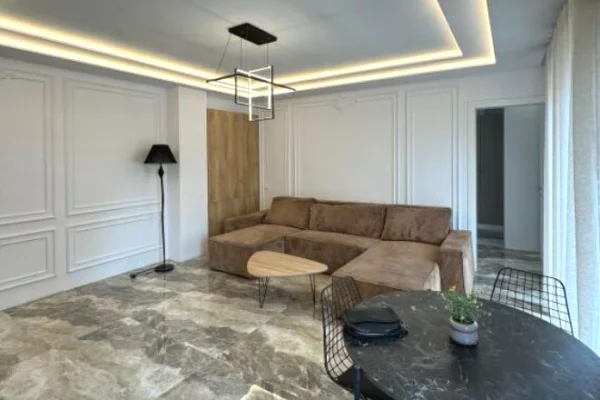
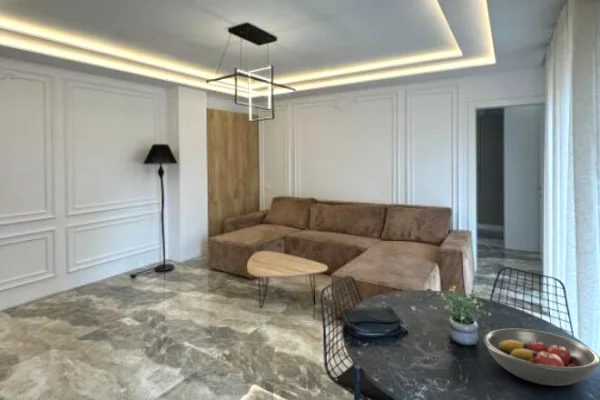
+ fruit bowl (537, 356)
